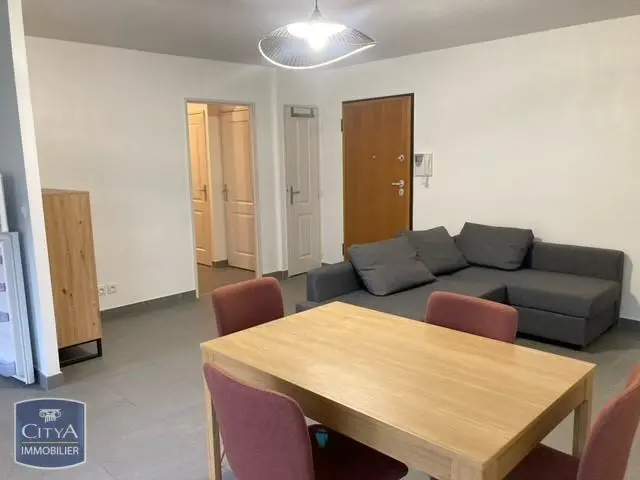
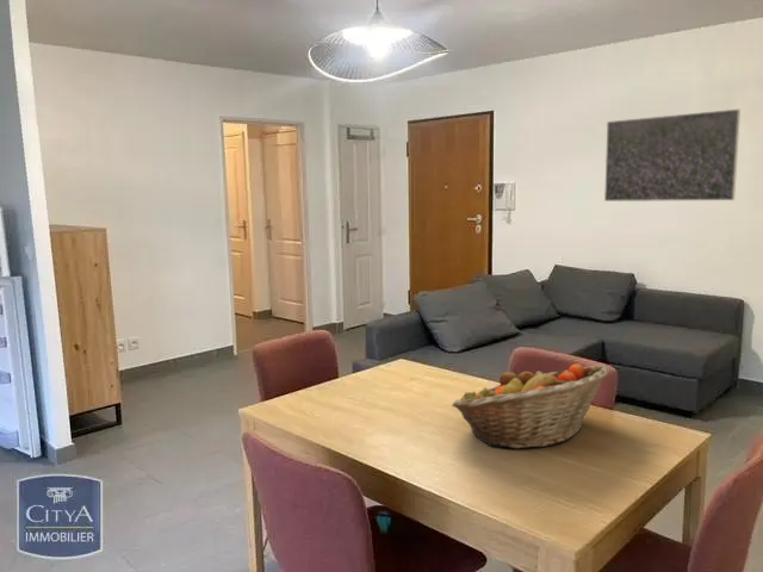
+ fruit basket (531, 398)
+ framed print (666, 158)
